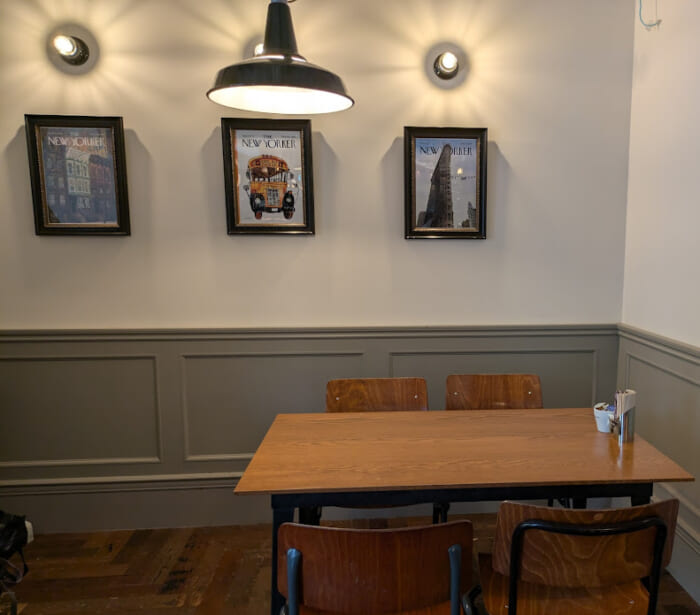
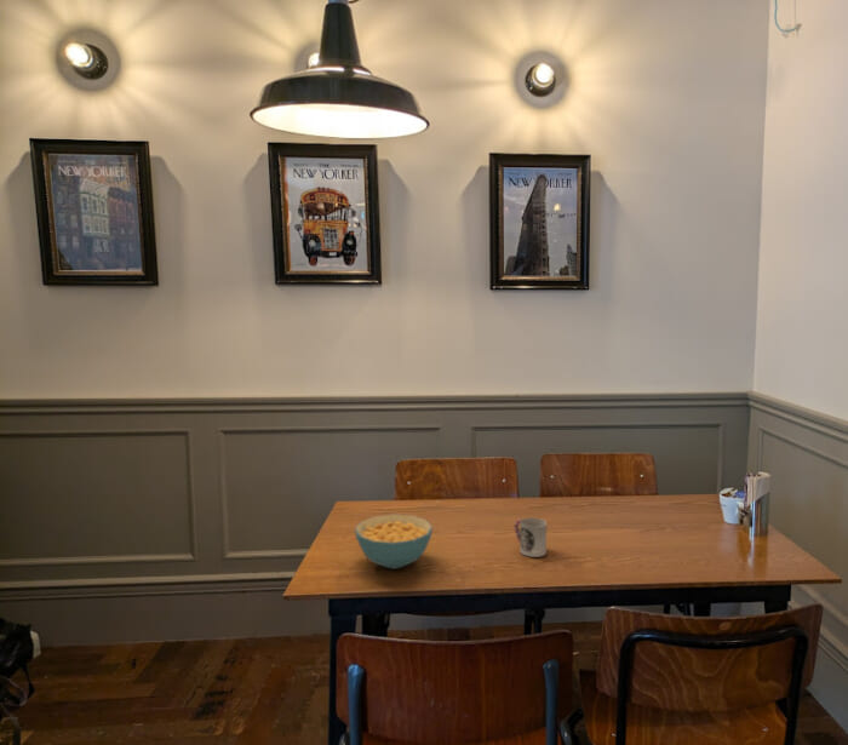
+ cereal bowl (394, 545)
+ cup (528, 534)
